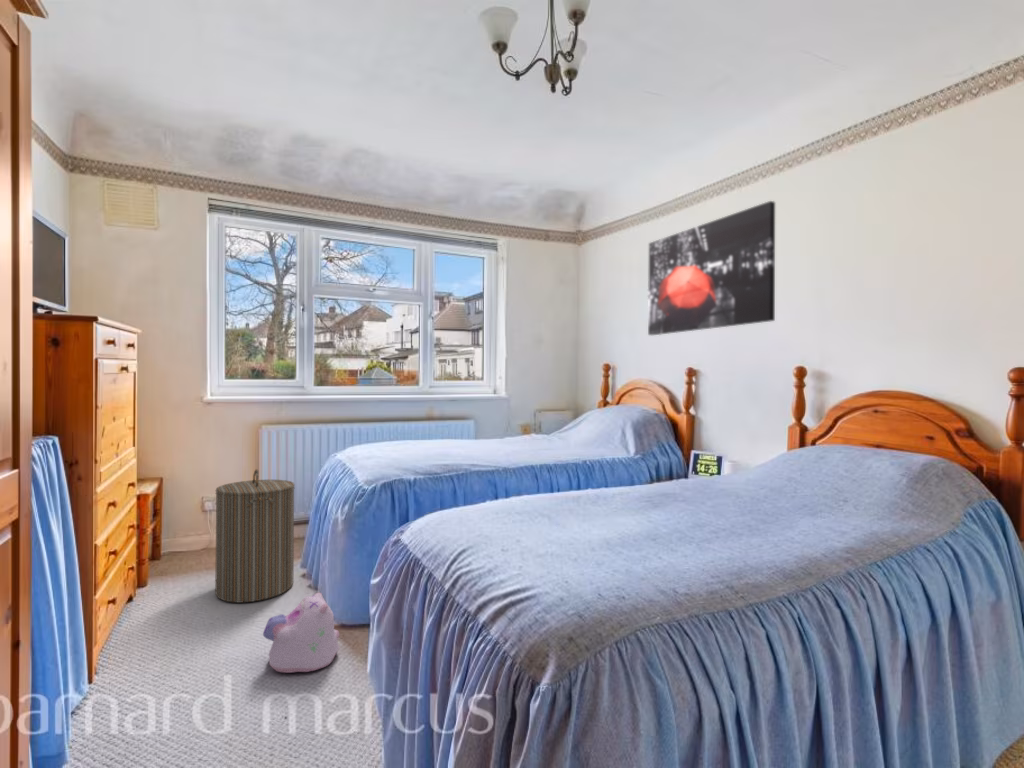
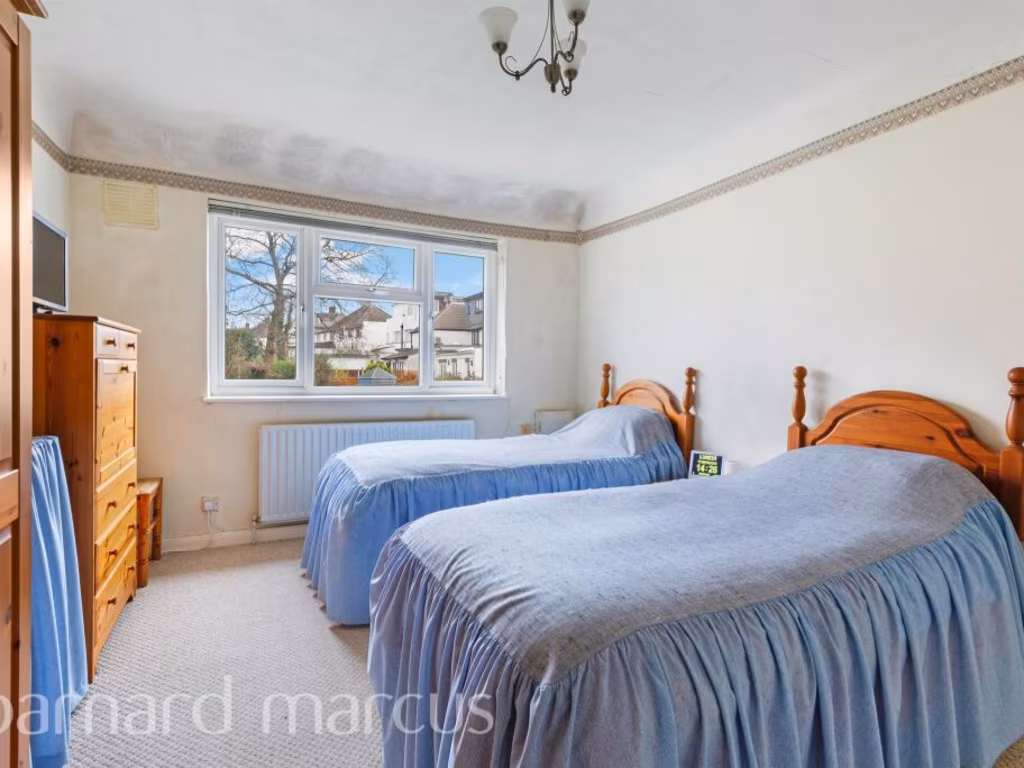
- wall art (703, 277)
- plush toy (302, 629)
- laundry hamper (255, 528)
